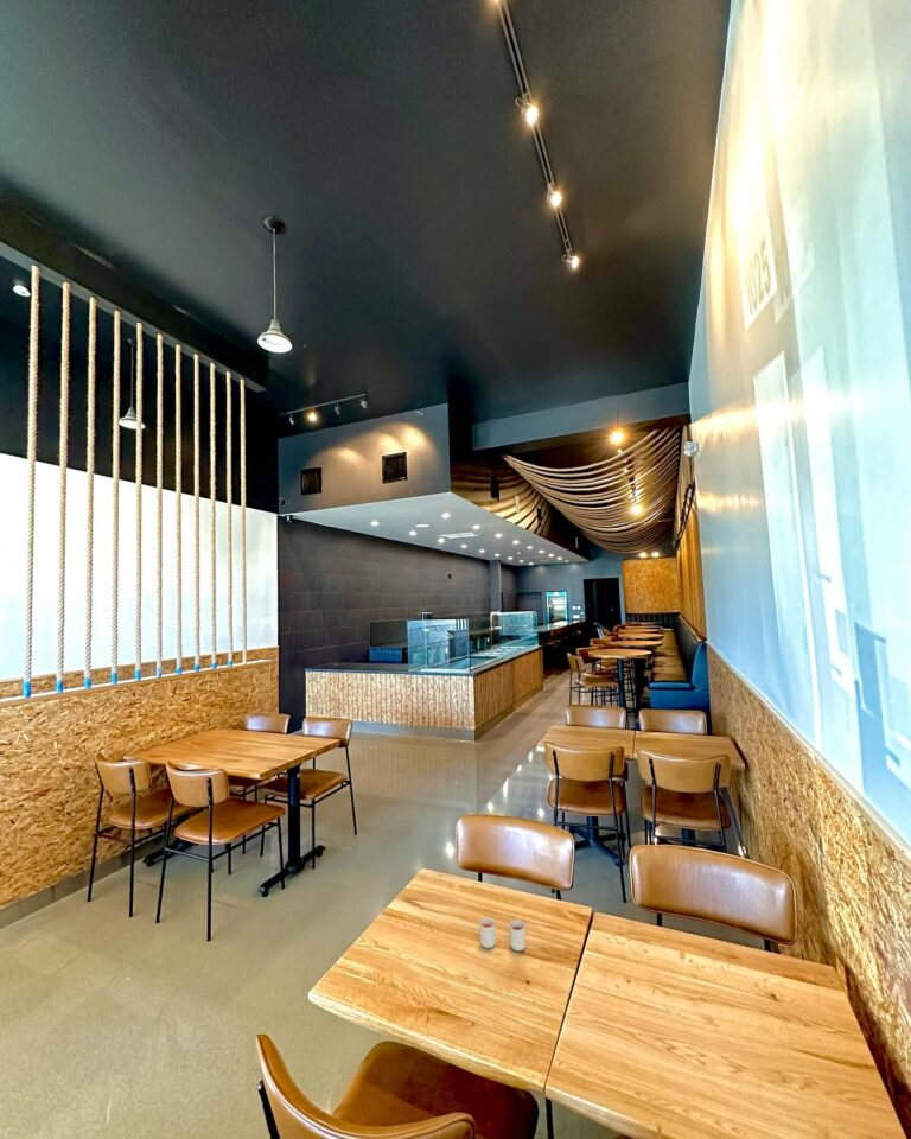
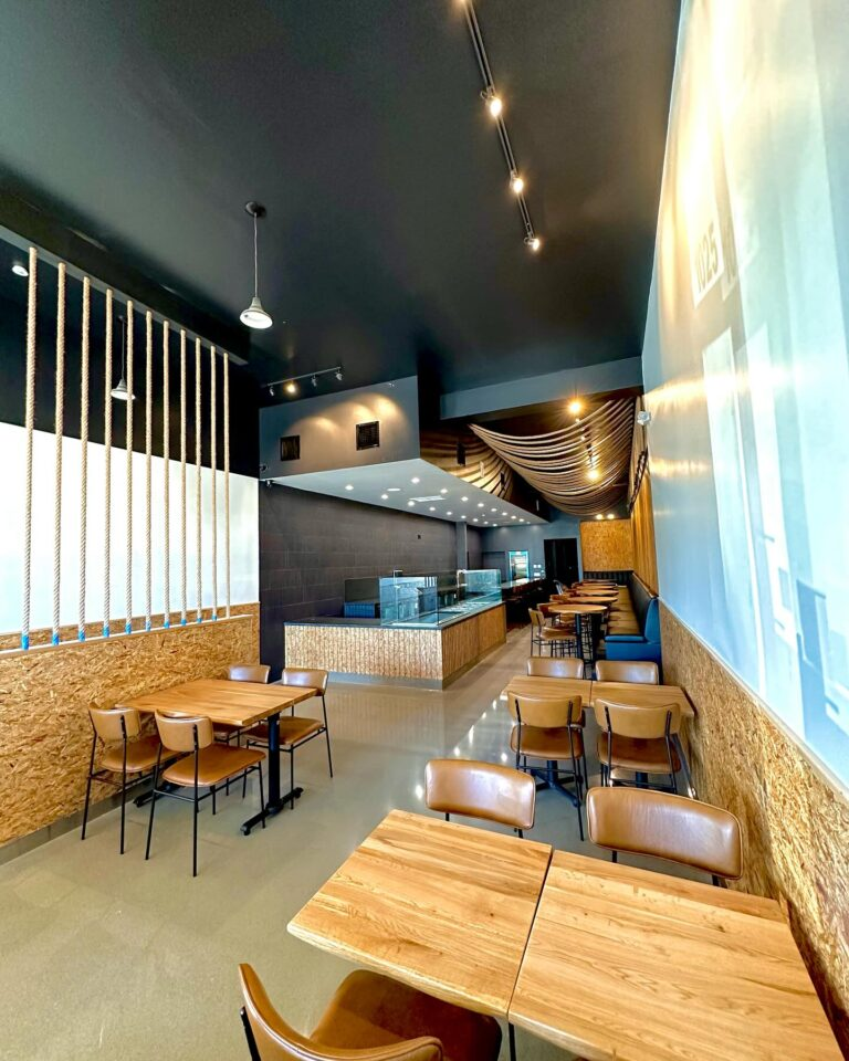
- drinking glass (510, 934)
